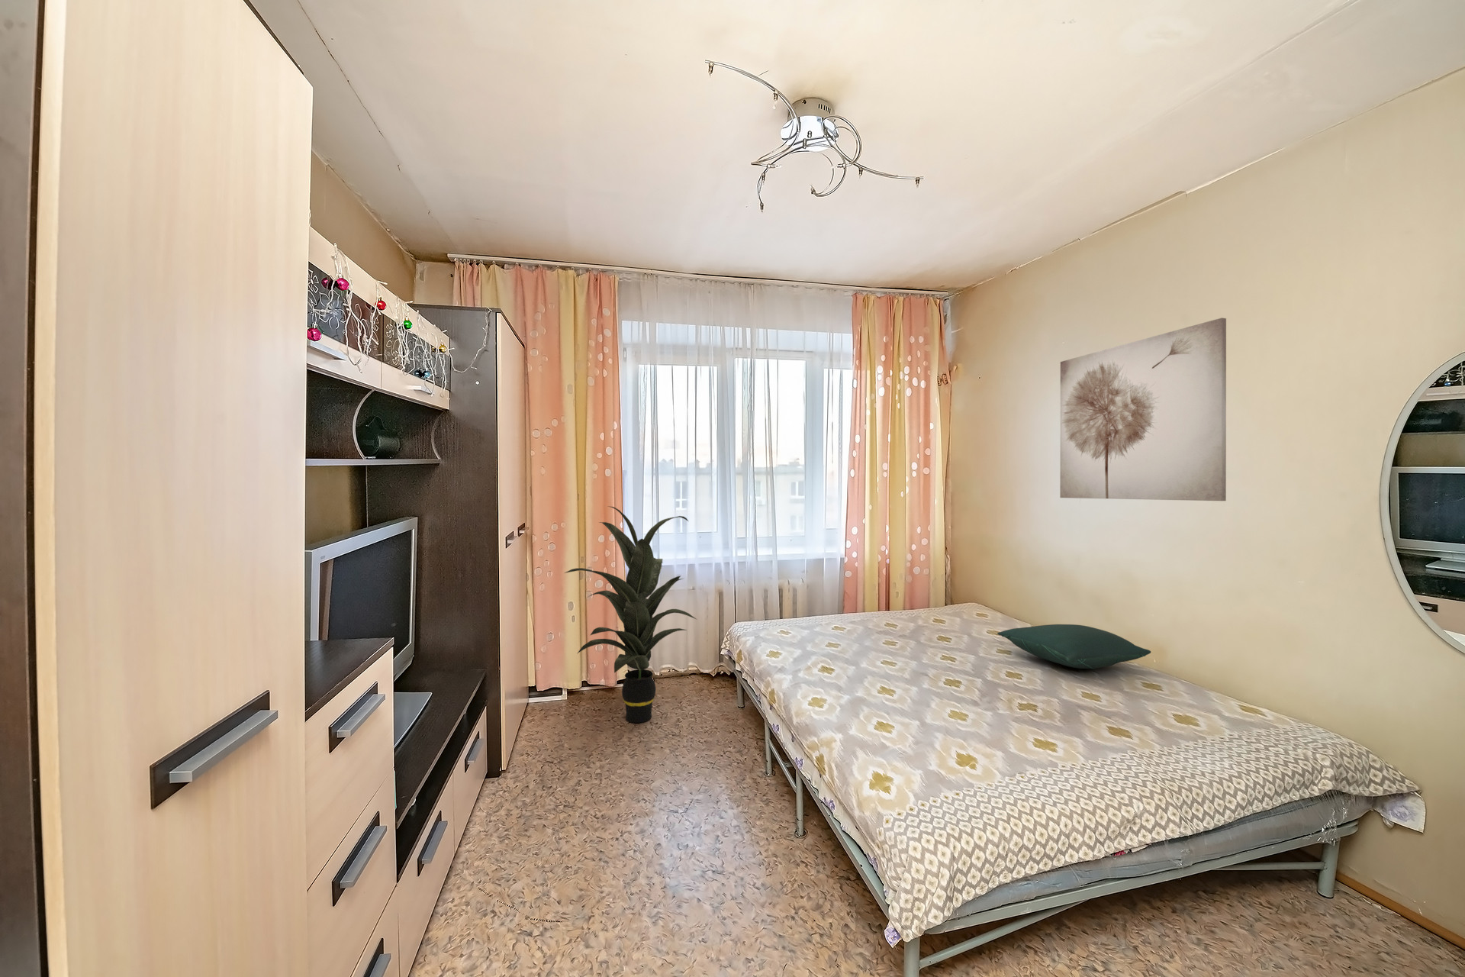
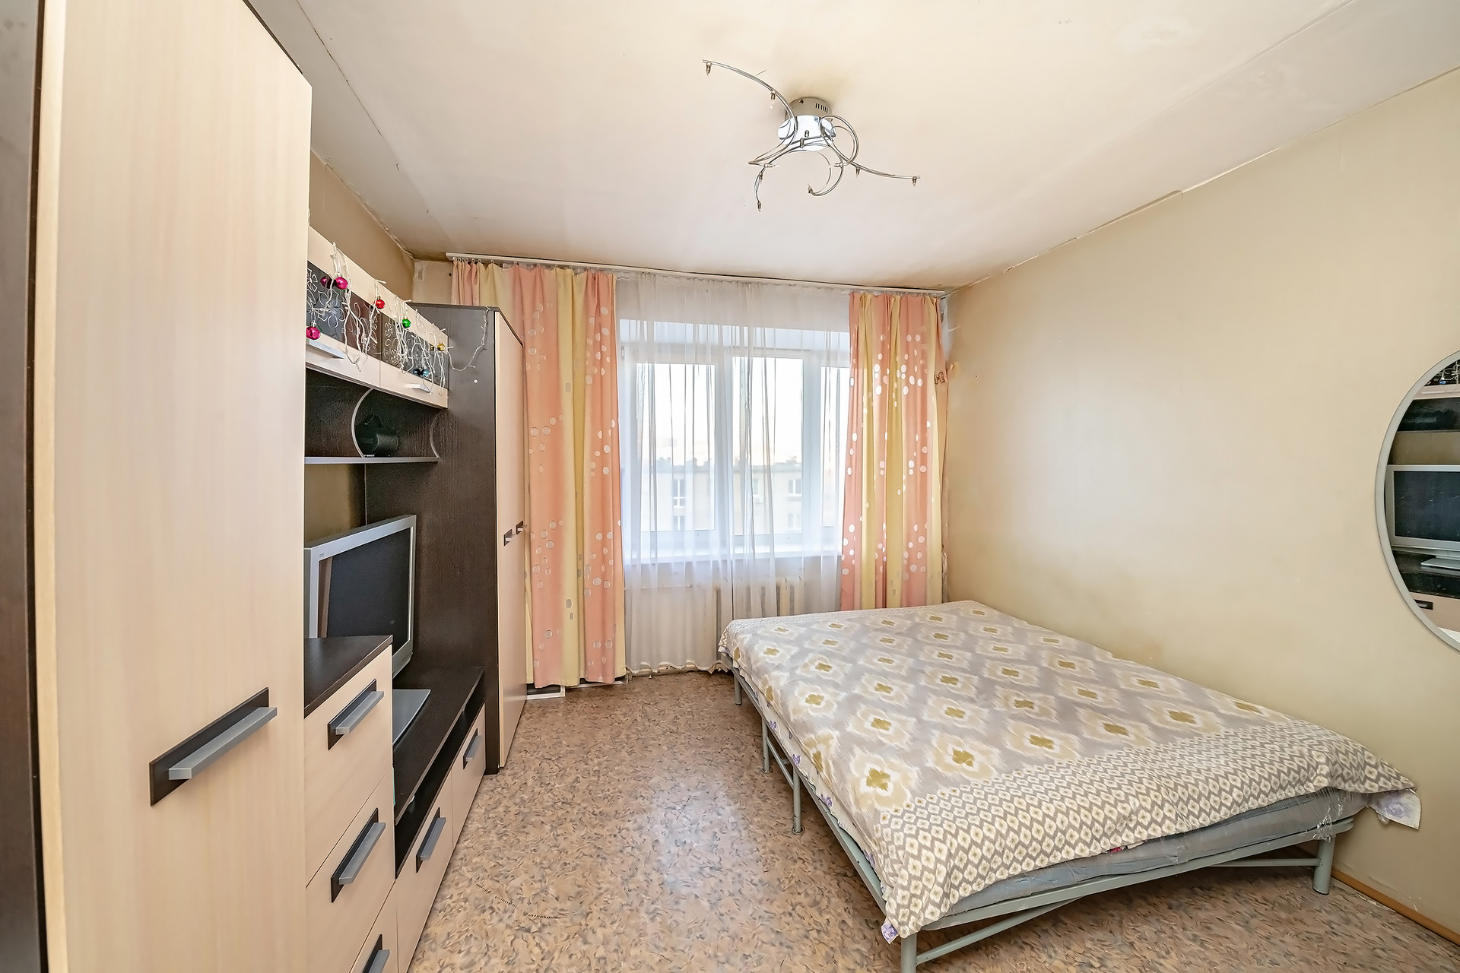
- wall art (1130, 421)
- indoor plant (631, 611)
- pillow (1068, 642)
